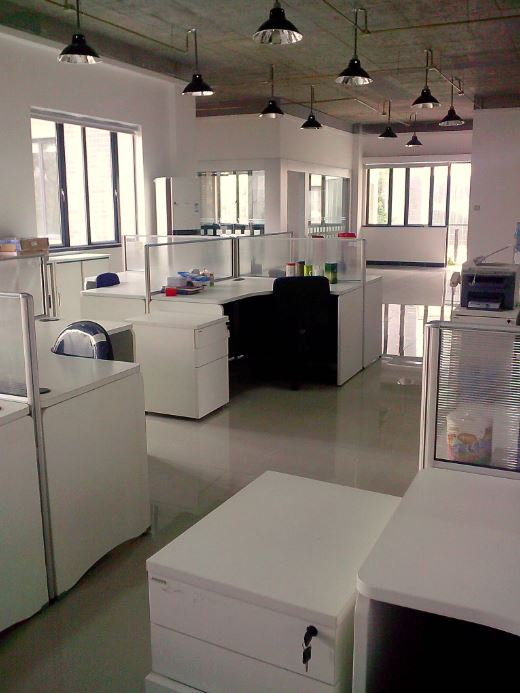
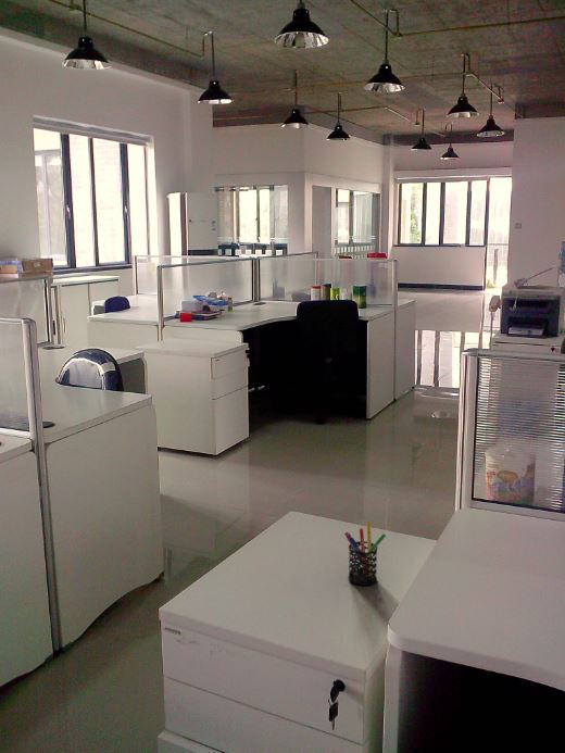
+ pen holder (366, 552)
